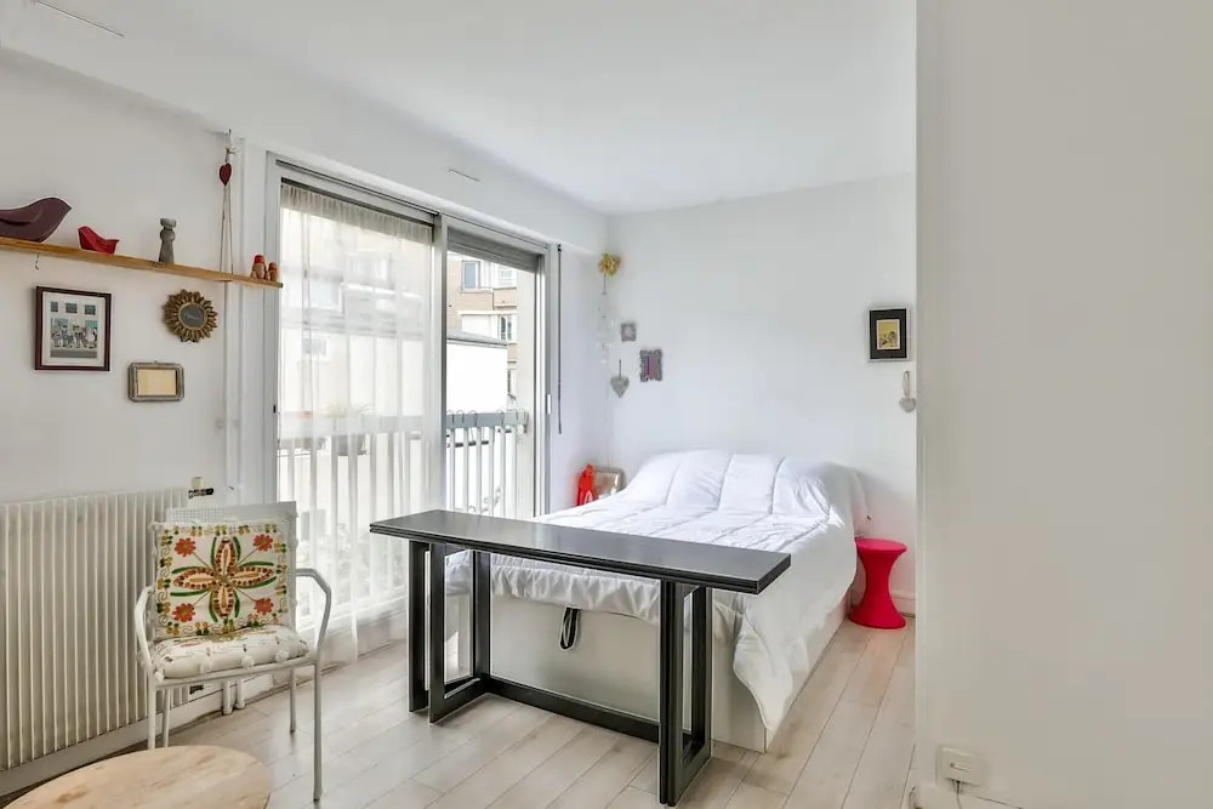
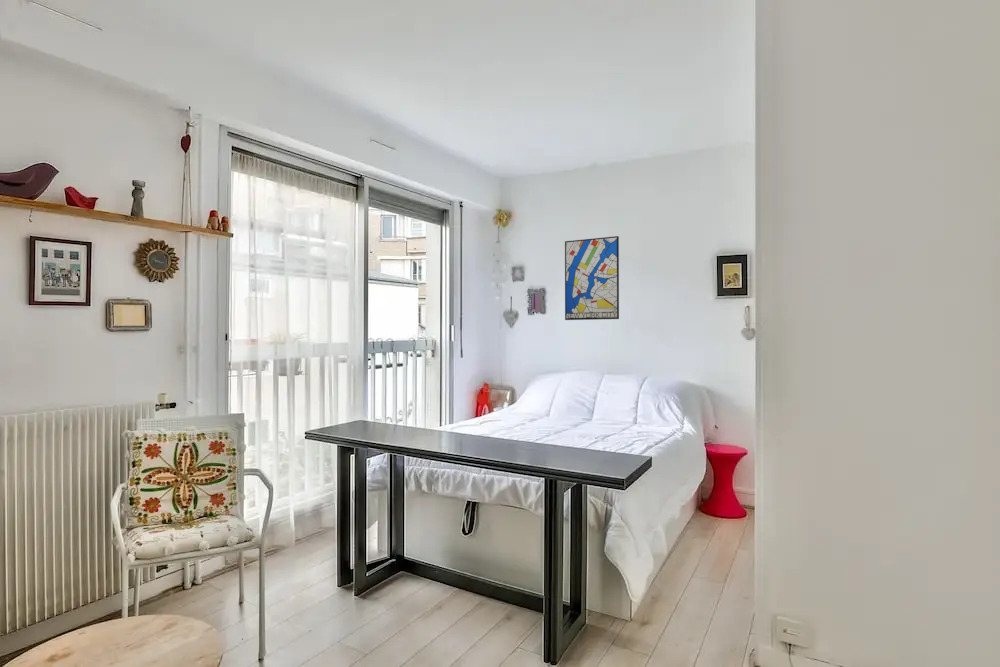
+ wall art (591, 279)
